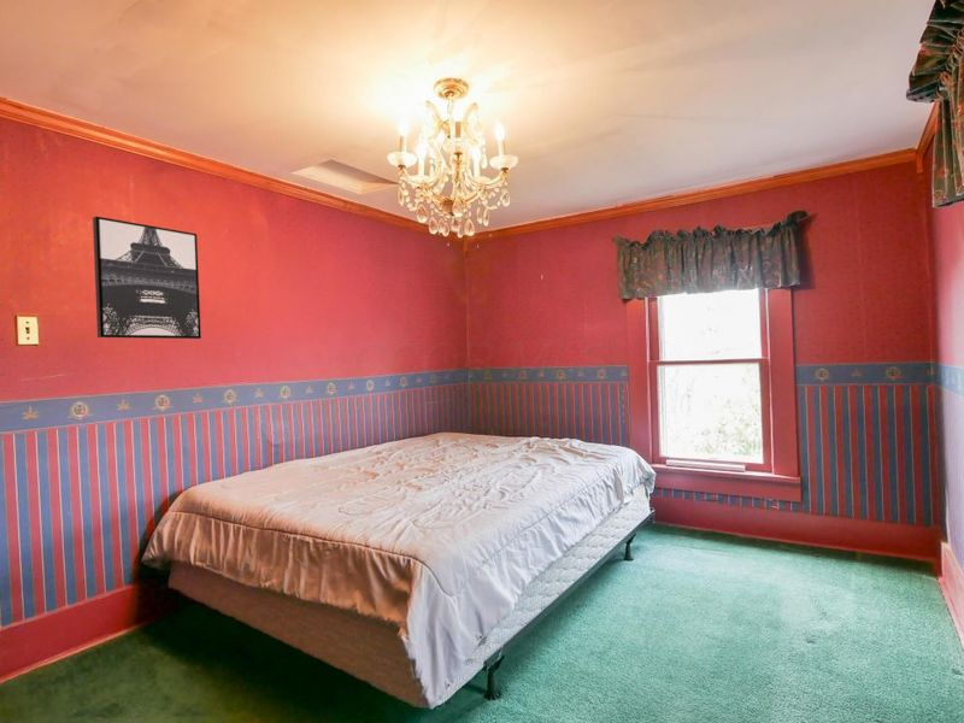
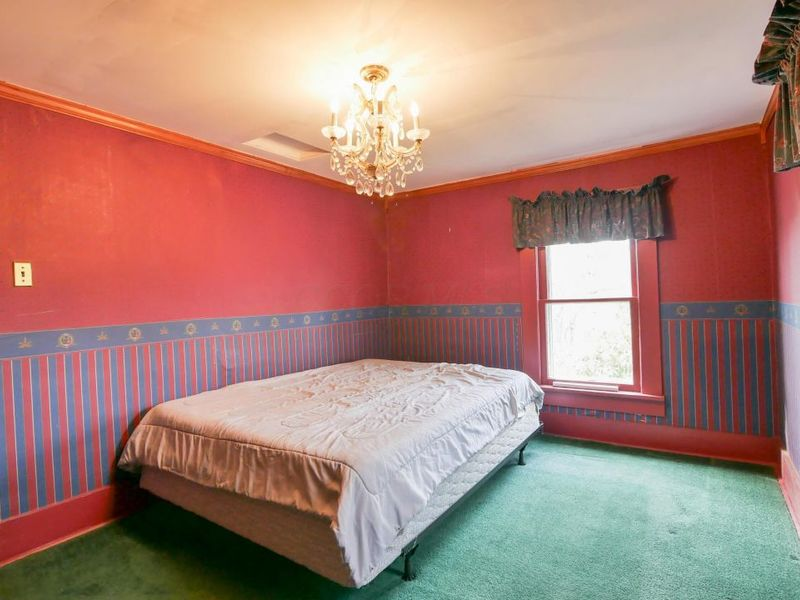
- wall art (149, 282)
